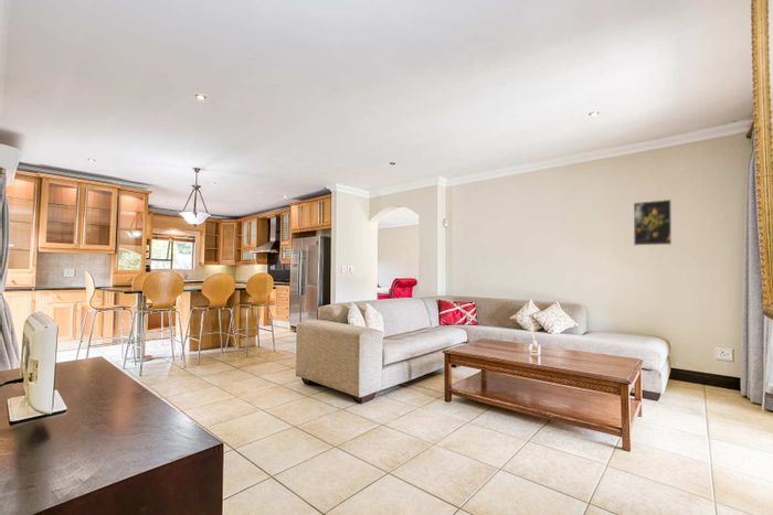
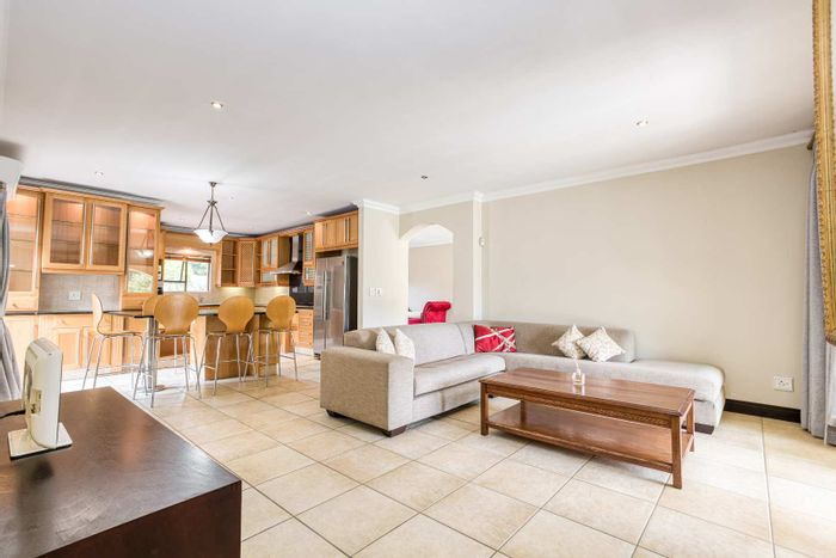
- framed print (652, 223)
